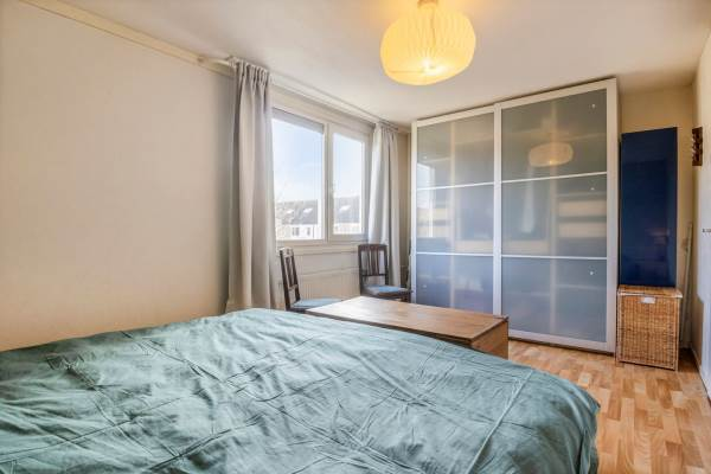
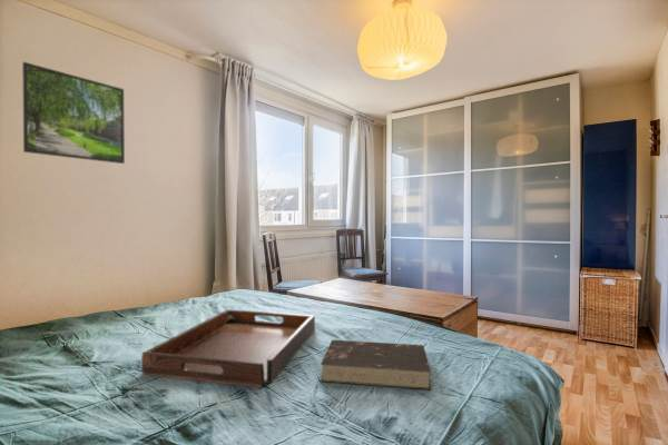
+ book (375, 360)
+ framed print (78, 117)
+ serving tray (242, 339)
